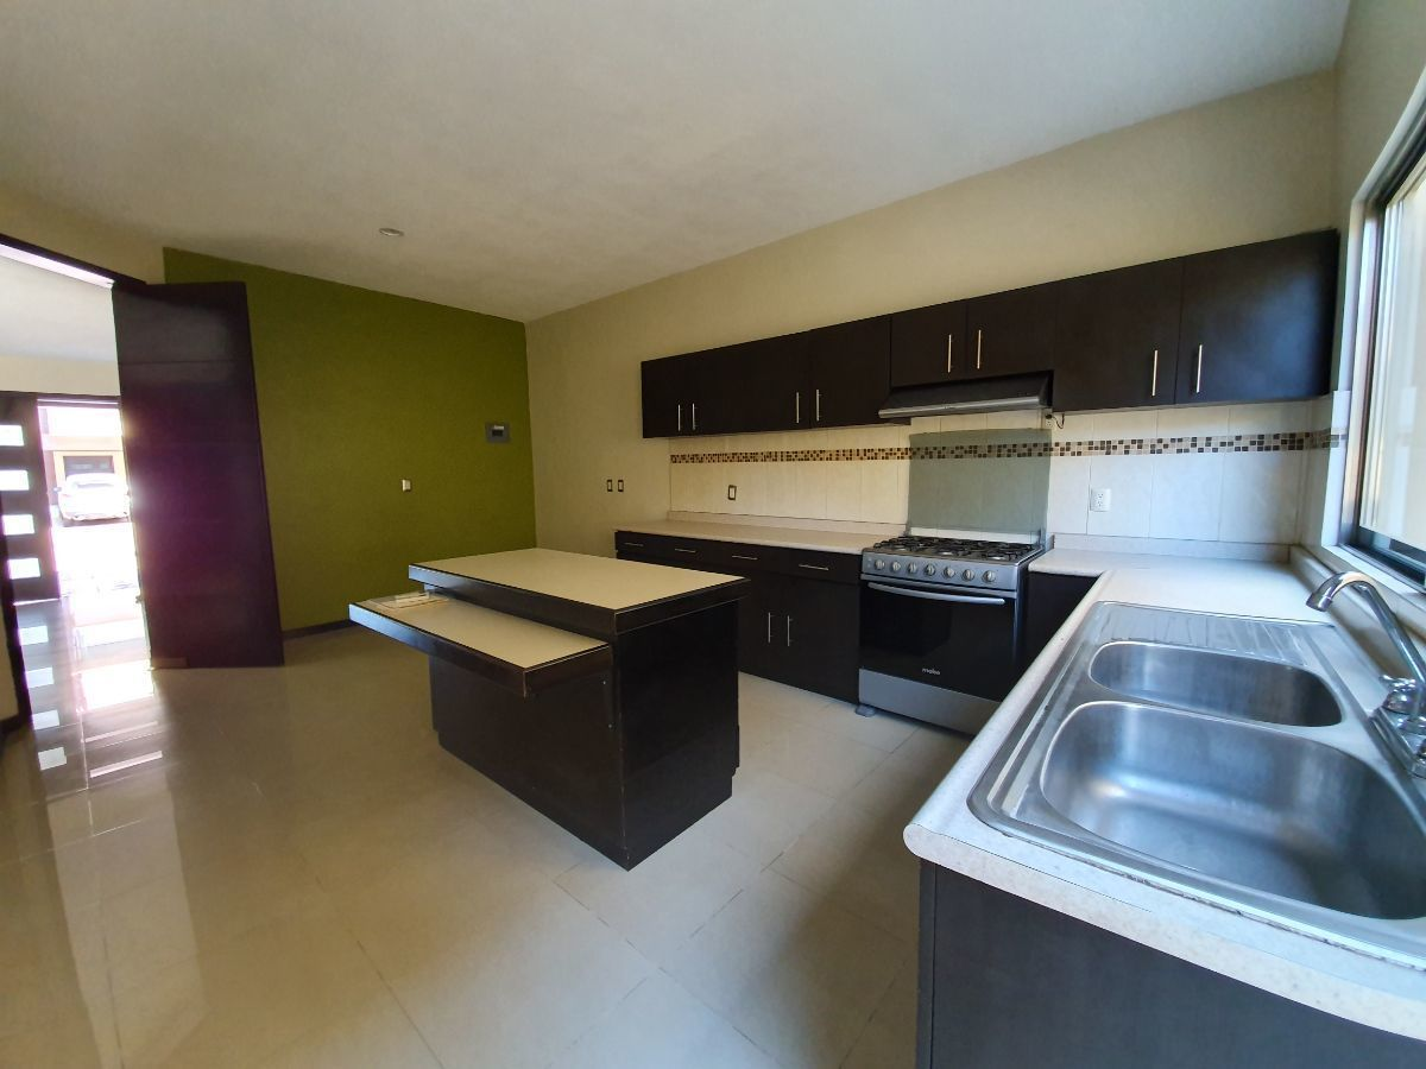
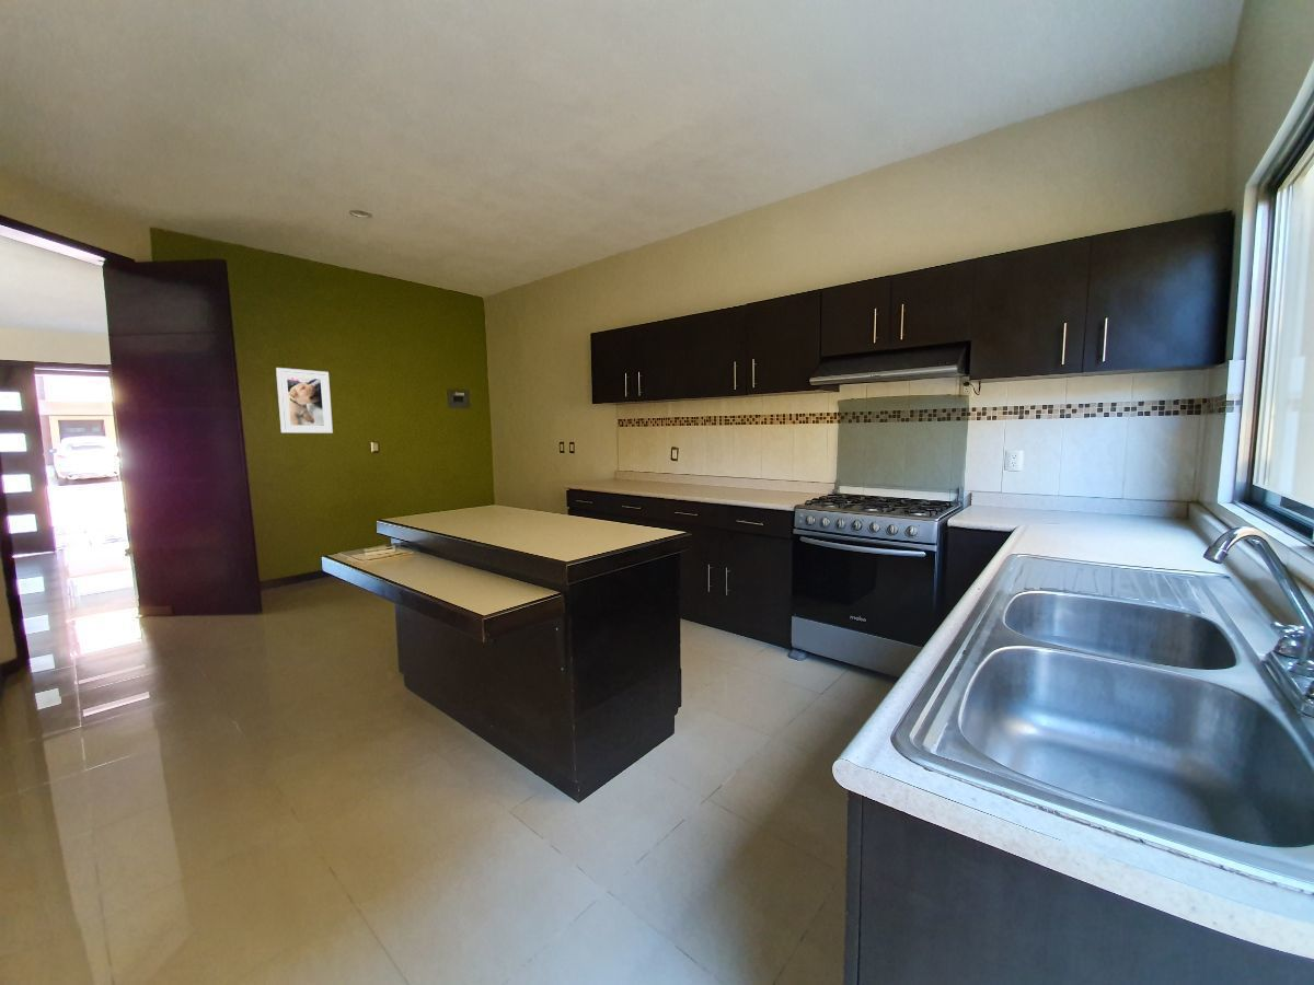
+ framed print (304, 402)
